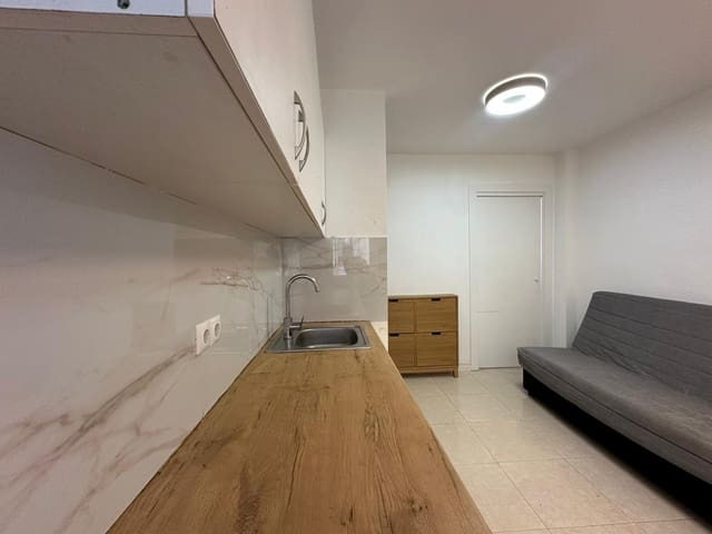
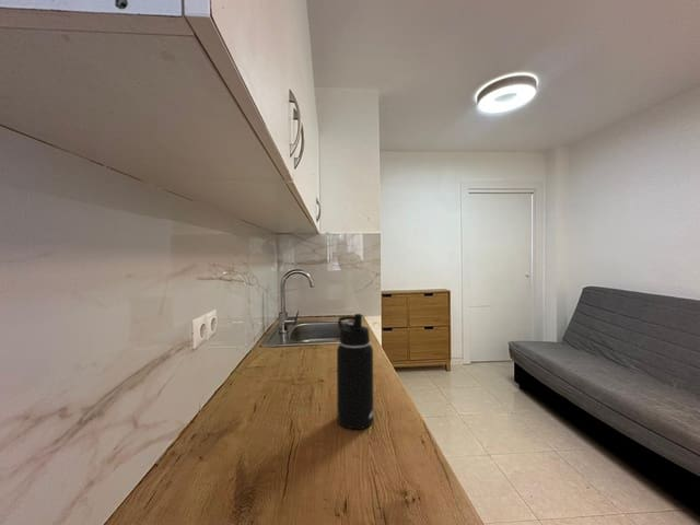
+ water bottle (353, 364)
